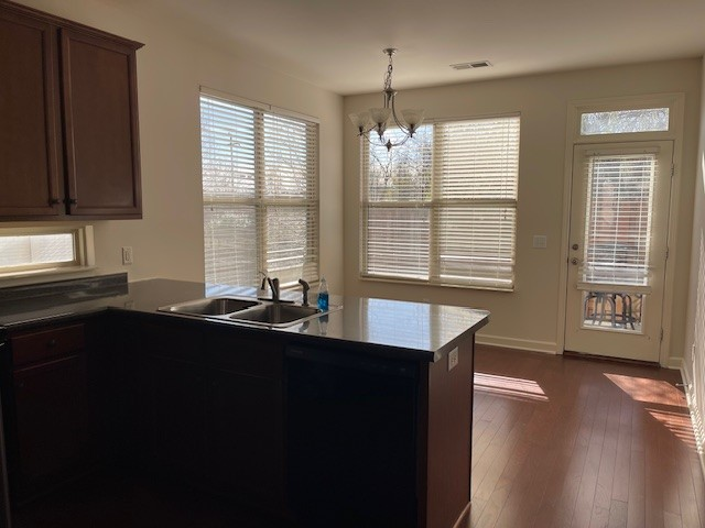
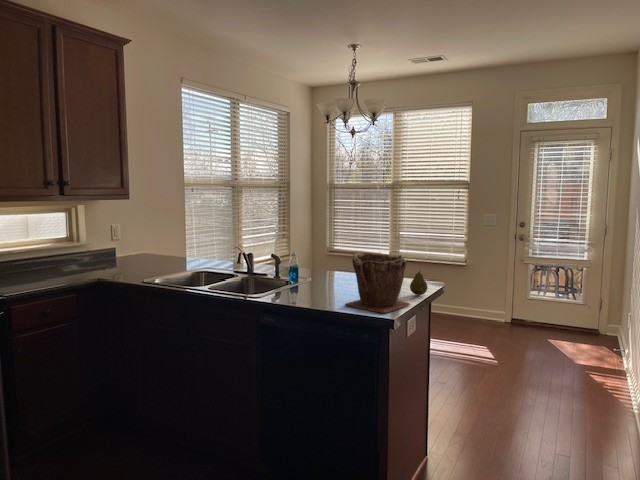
+ plant pot (377, 280)
+ fruit (418, 282)
